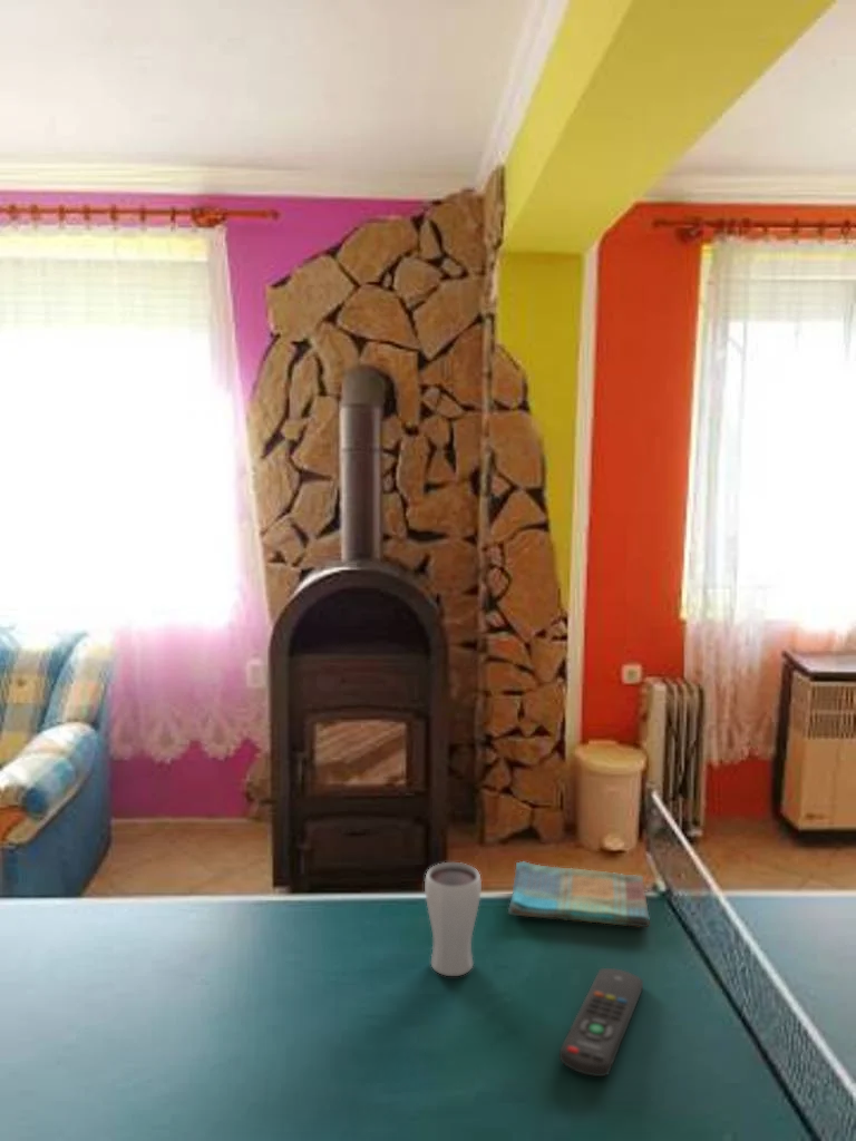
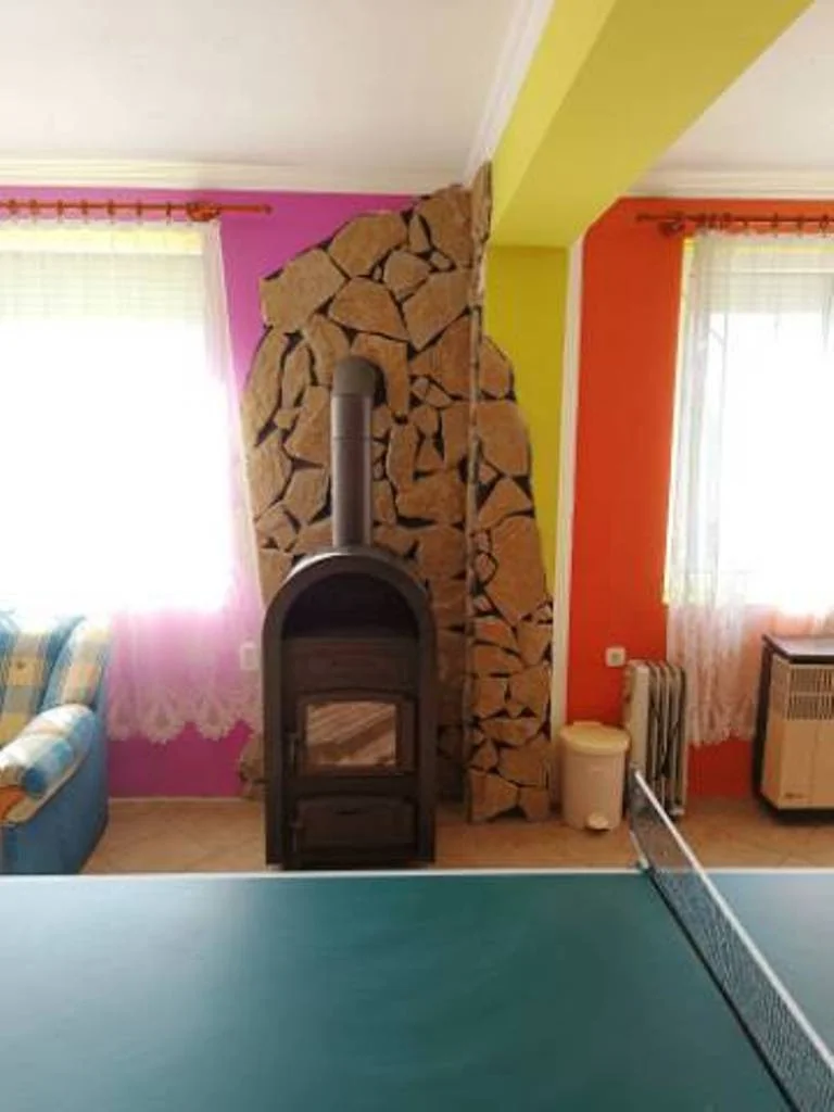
- dish towel (577, 891)
- drinking glass (453, 919)
- remote control (603, 1016)
